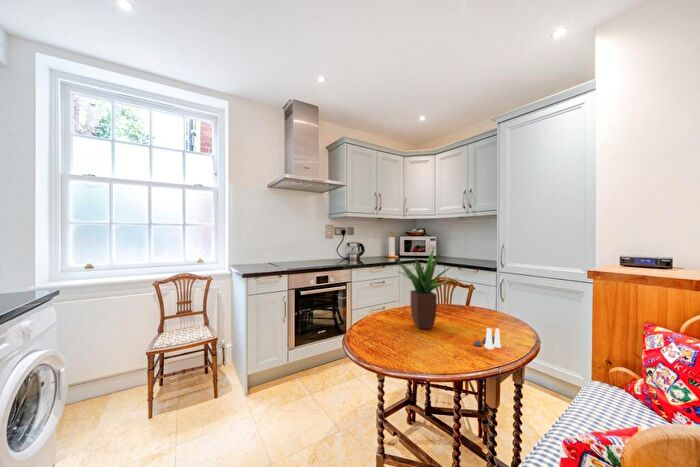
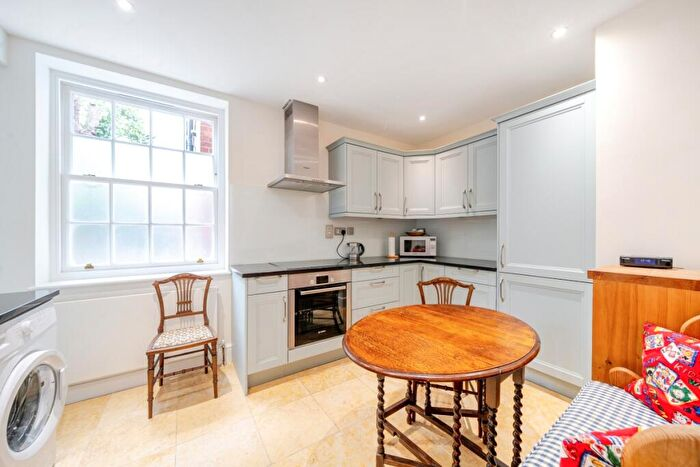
- salt and pepper shaker set (488, 335)
- potted plant (425, 286)
